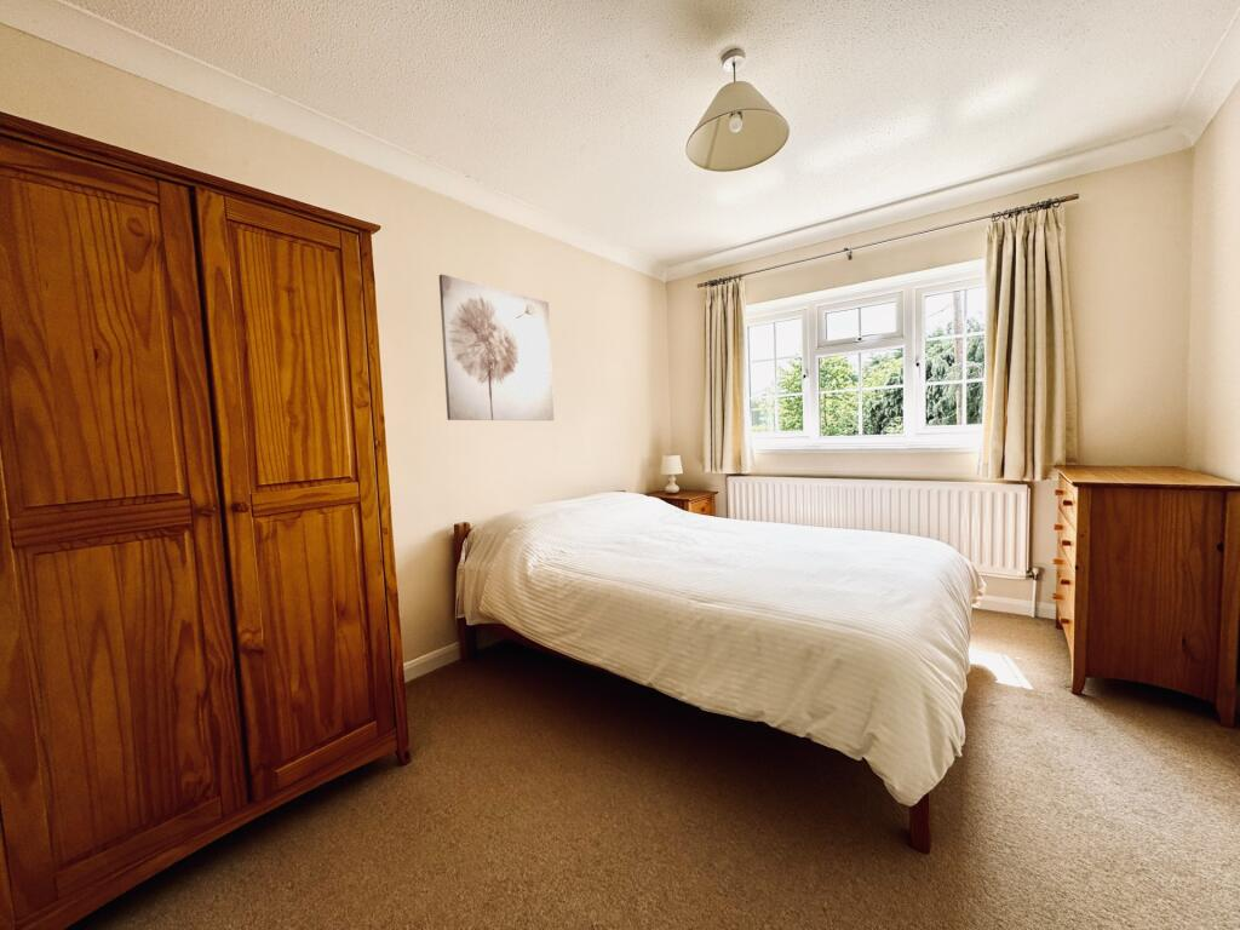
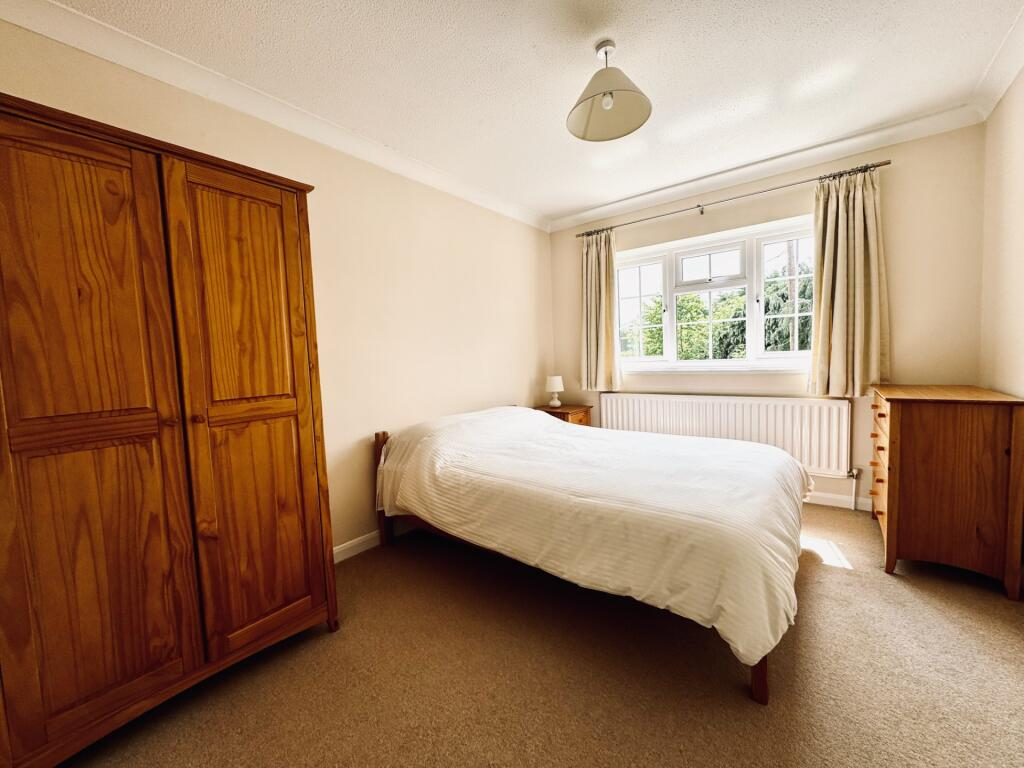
- wall art (503, 355)
